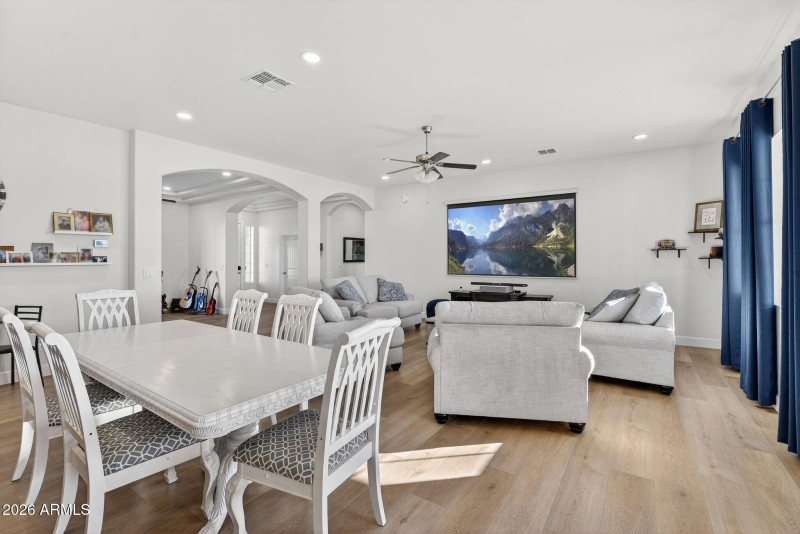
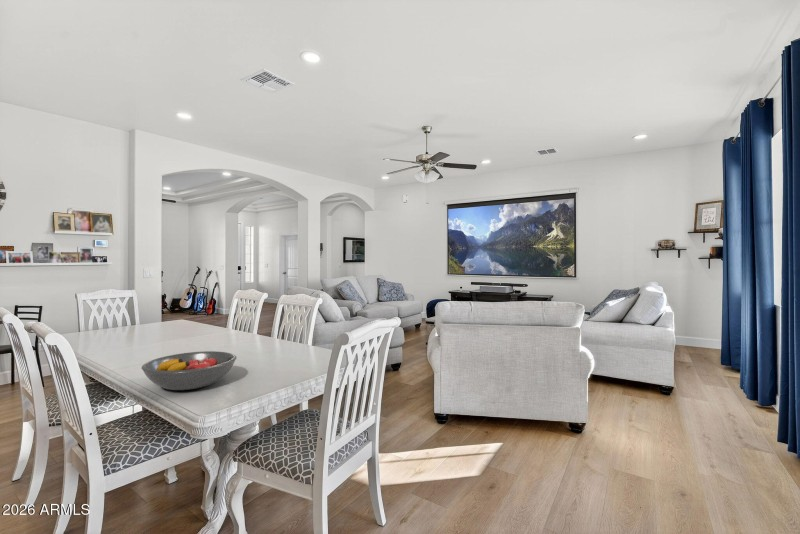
+ fruit bowl (191, 369)
